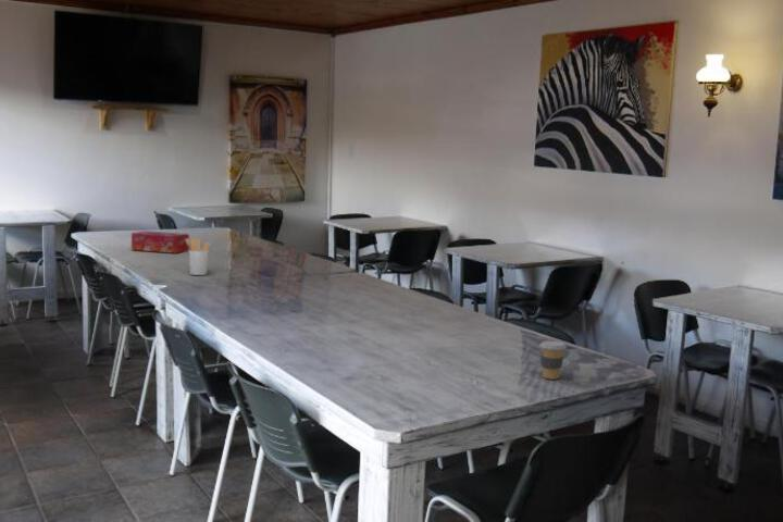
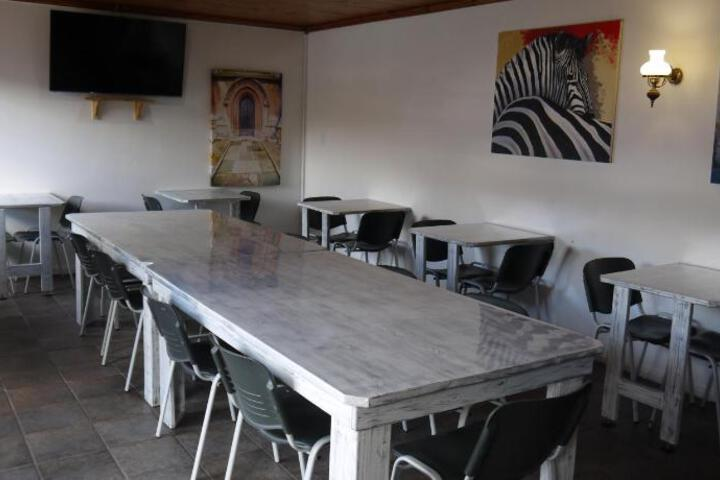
- tissue box (160, 241)
- coffee cup (551, 360)
- utensil holder (196, 256)
